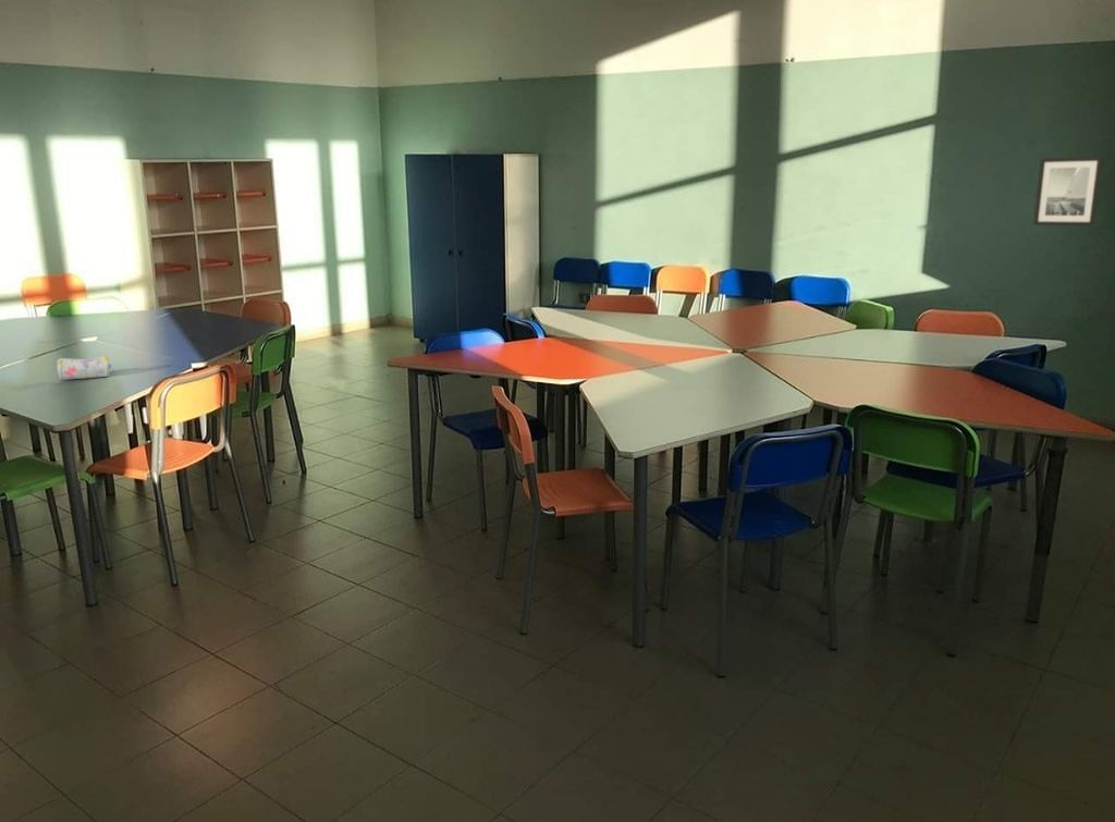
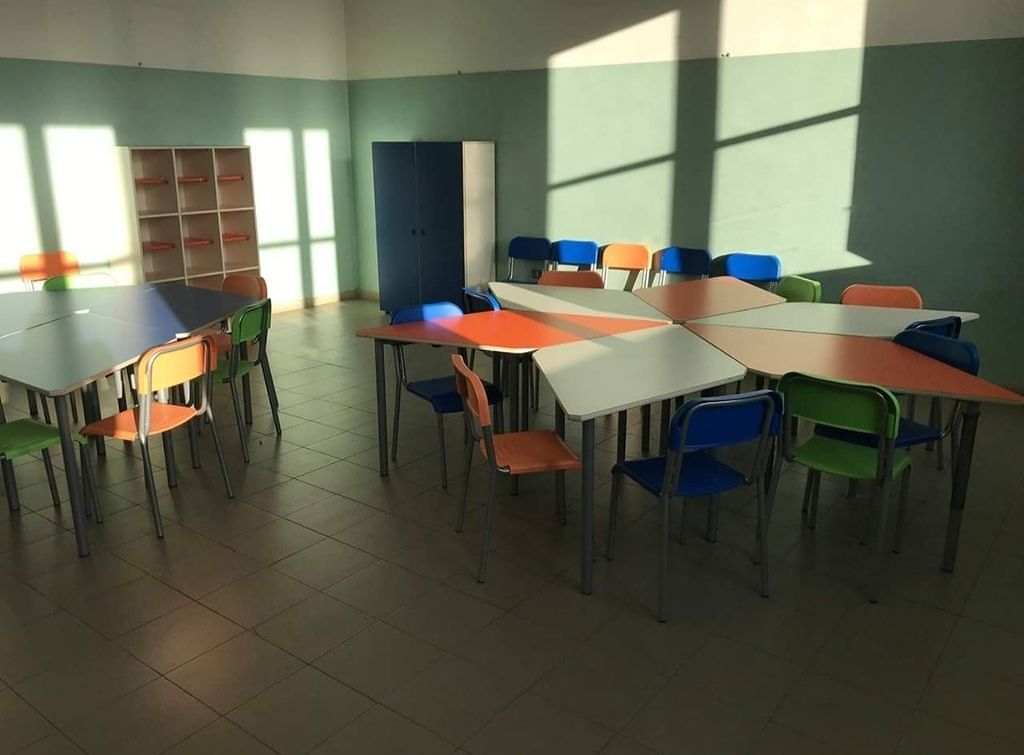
- wall art (1067, 192)
- pencil case (84, 367)
